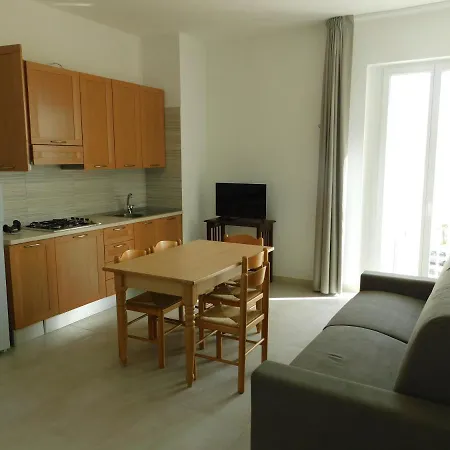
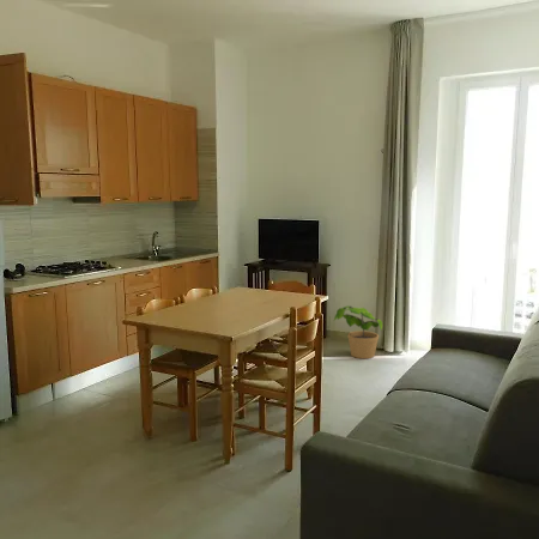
+ potted plant (352, 332)
